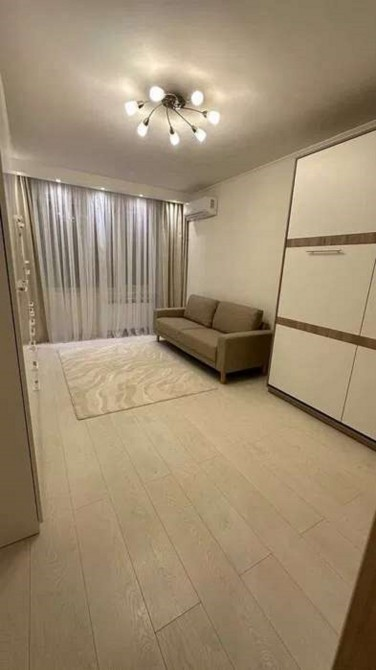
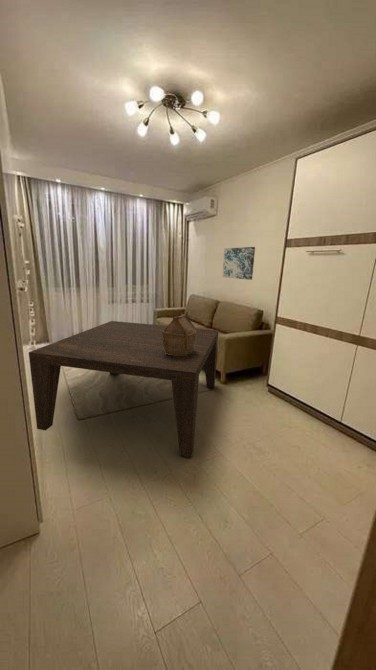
+ coffee table (141, 372)
+ wall art (237, 263)
+ hut (180, 332)
